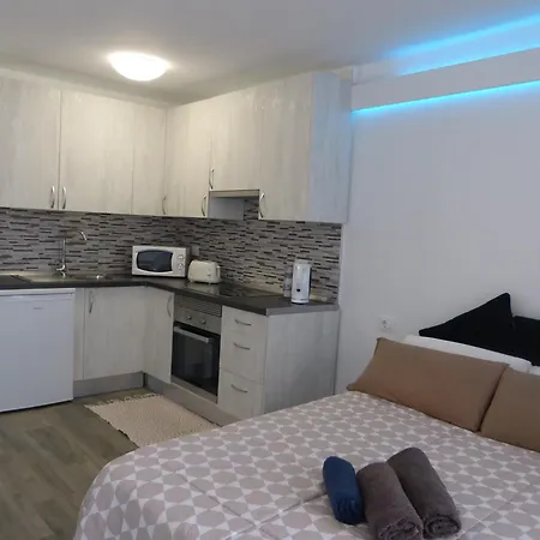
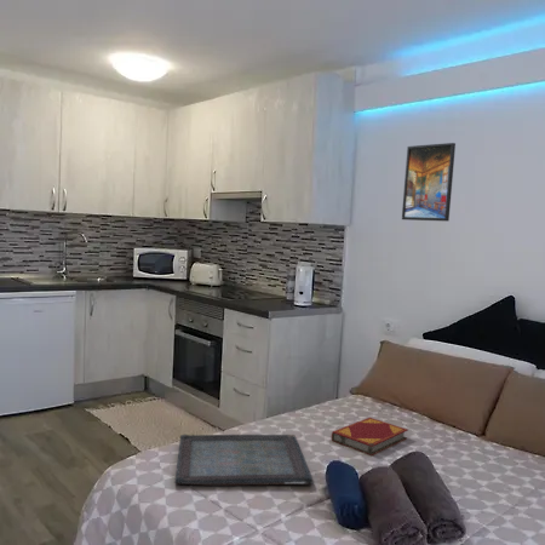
+ serving tray (241, 457)
+ hardback book (369, 435)
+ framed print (428, 182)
